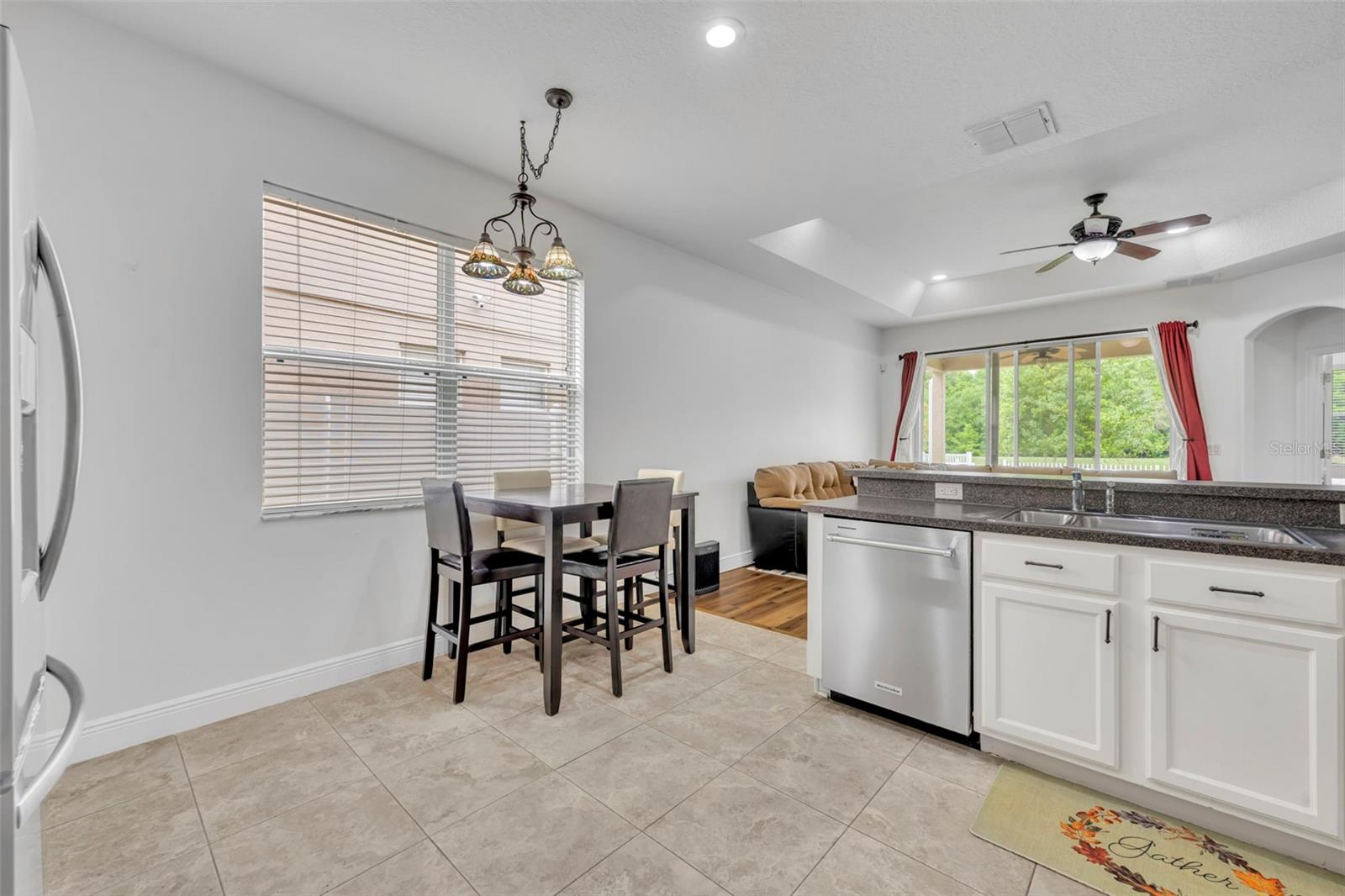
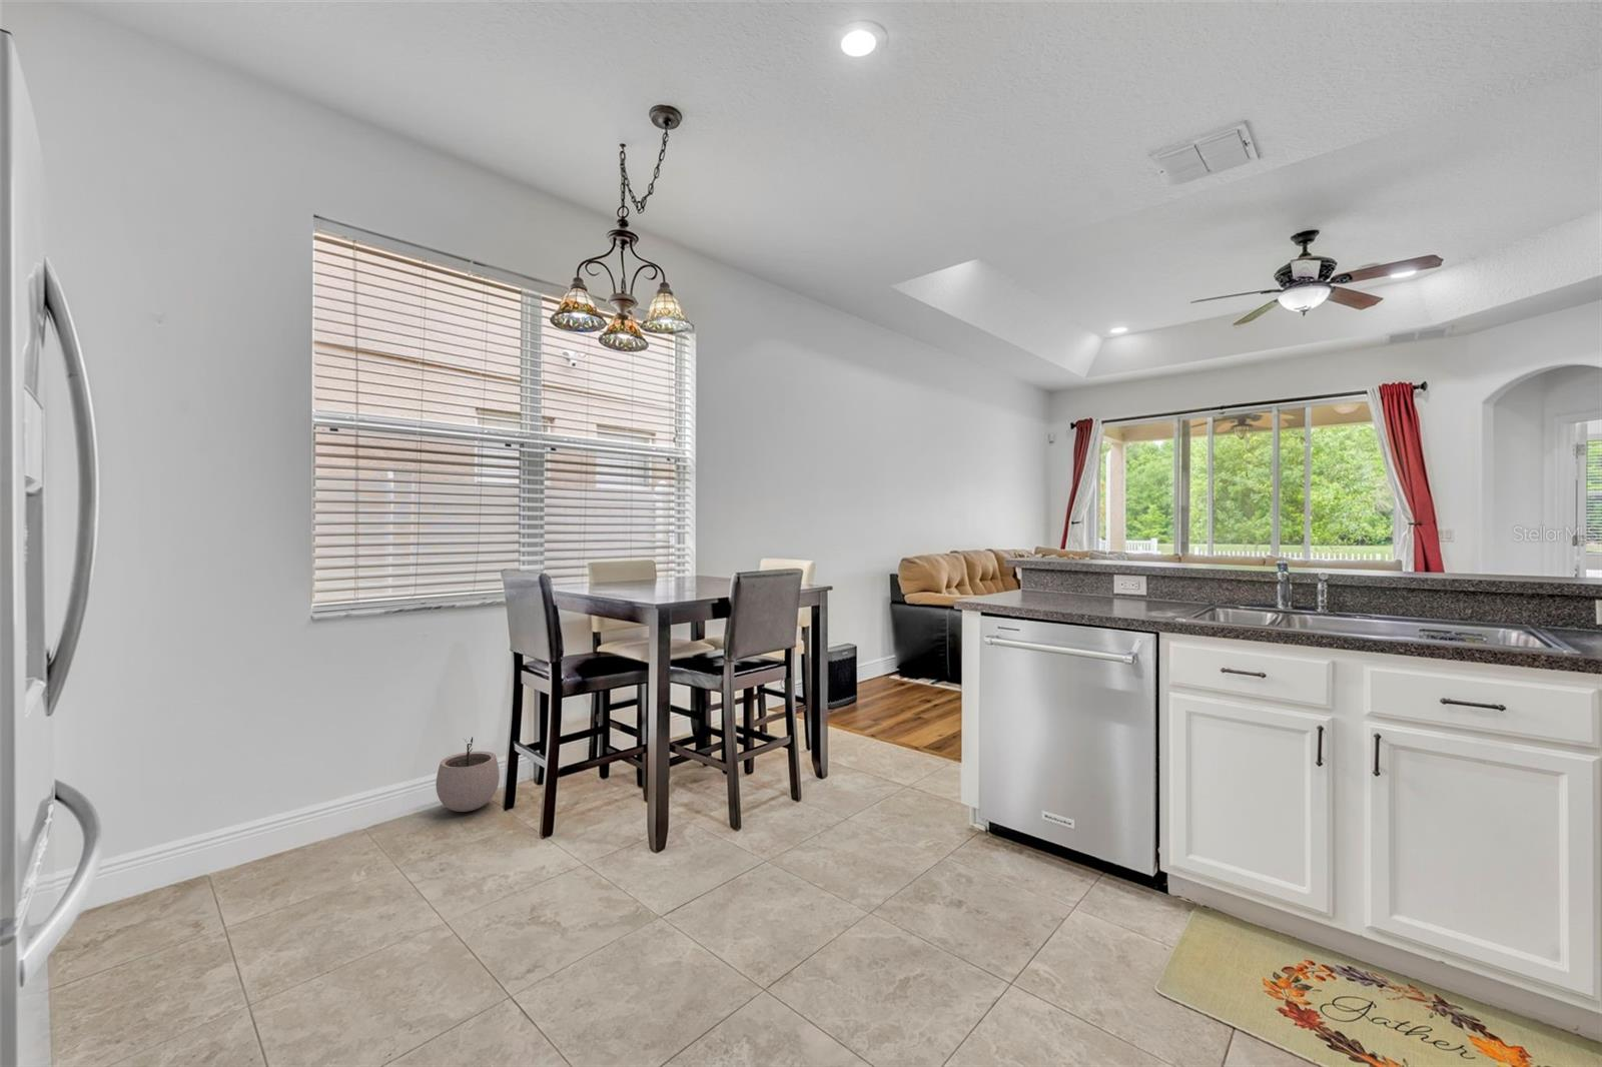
+ plant pot (468, 773)
